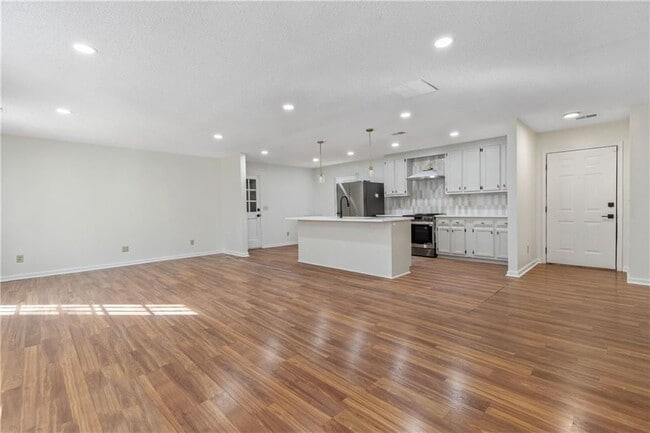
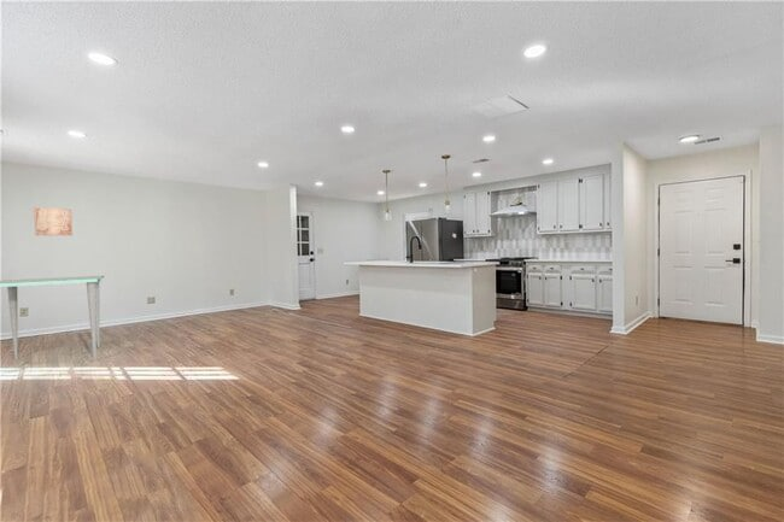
+ dining table (52, 283)
+ wall art (53, 222)
